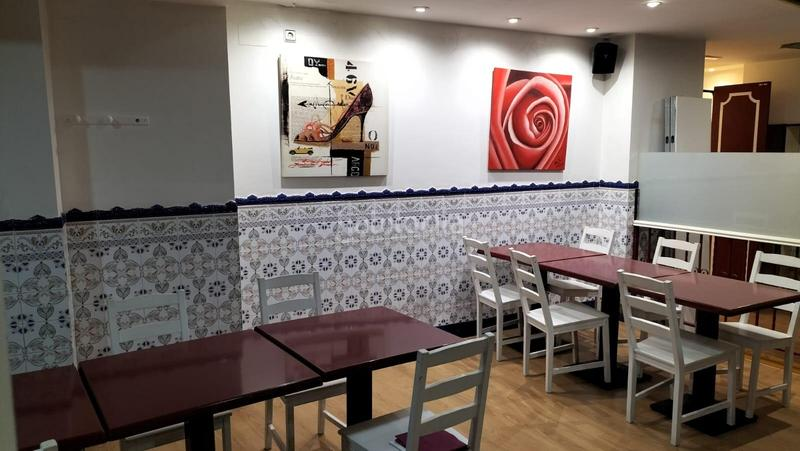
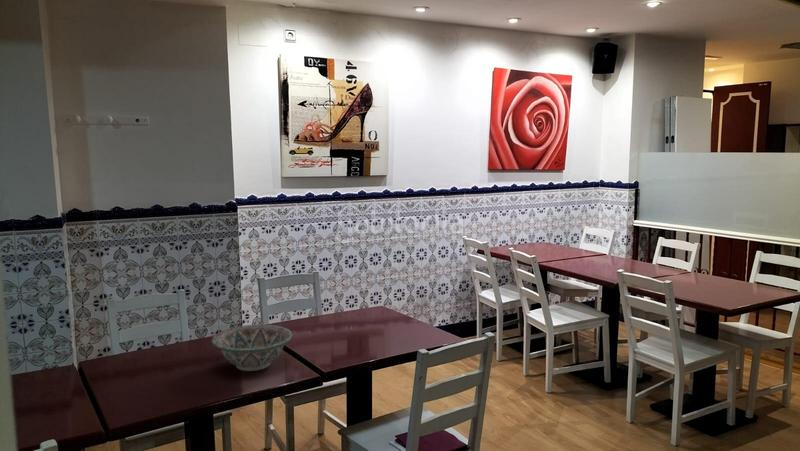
+ decorative bowl (252, 350)
